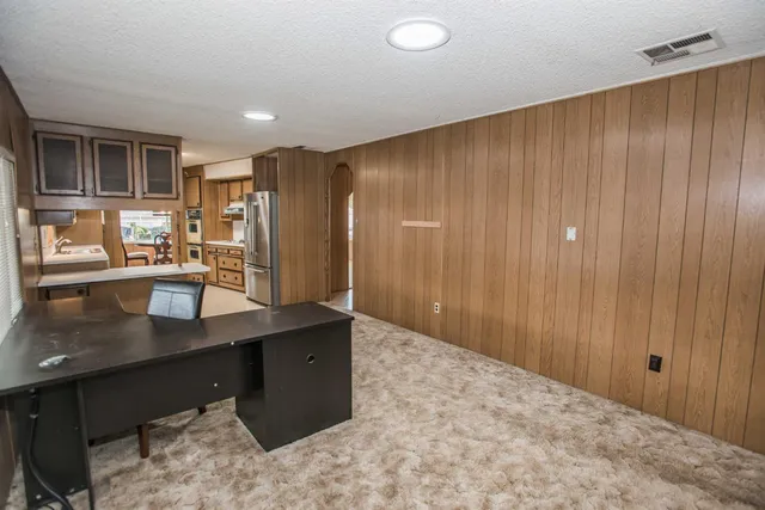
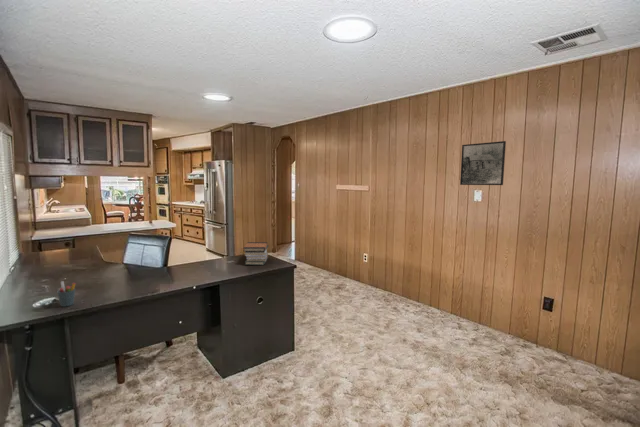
+ pen holder (66, 293)
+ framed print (481, 164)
+ book stack (256, 253)
